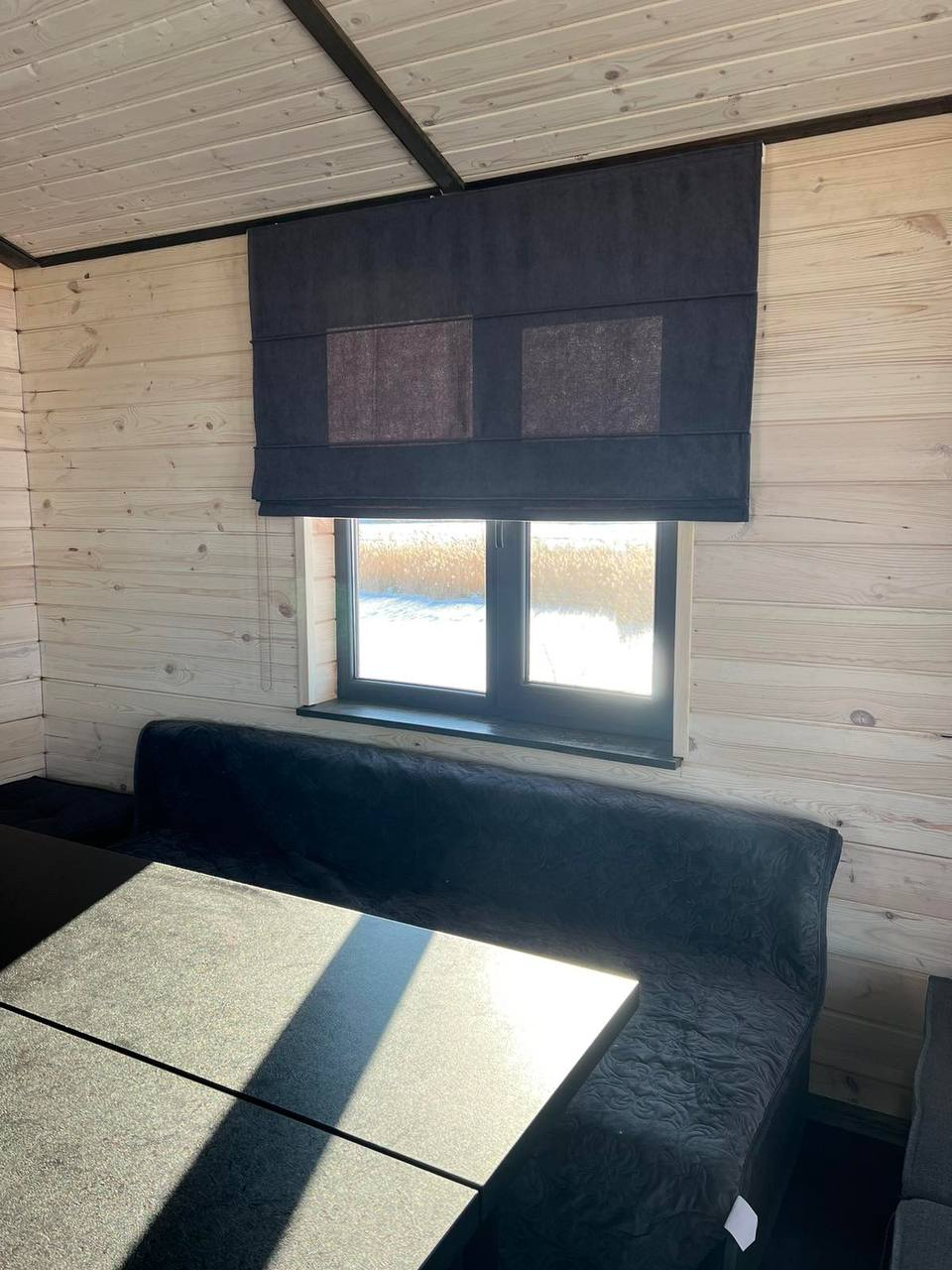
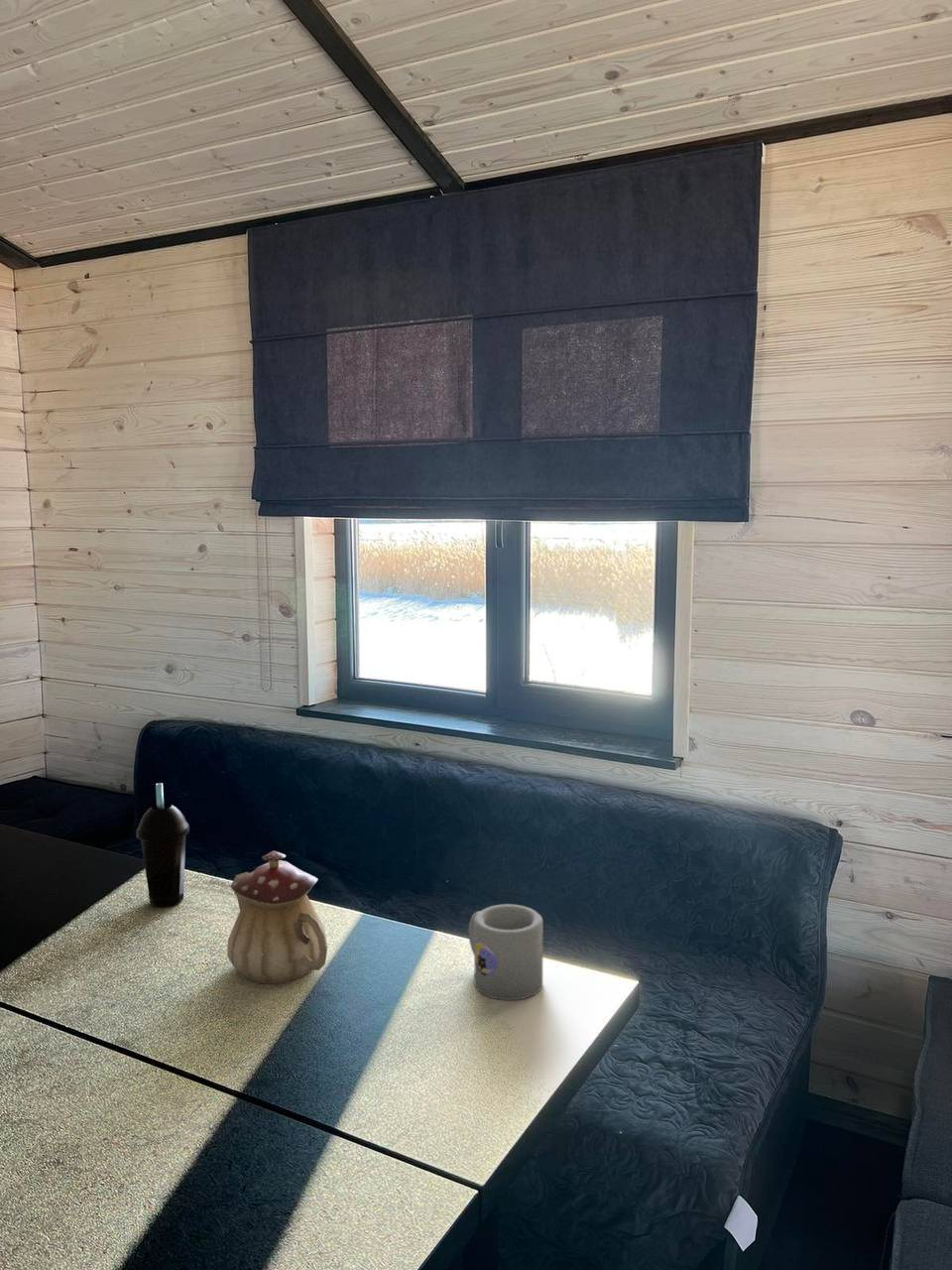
+ mug (499, 945)
+ teapot (280, 910)
+ cup (164, 842)
